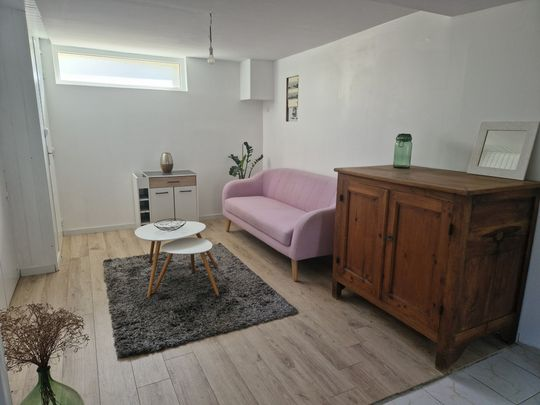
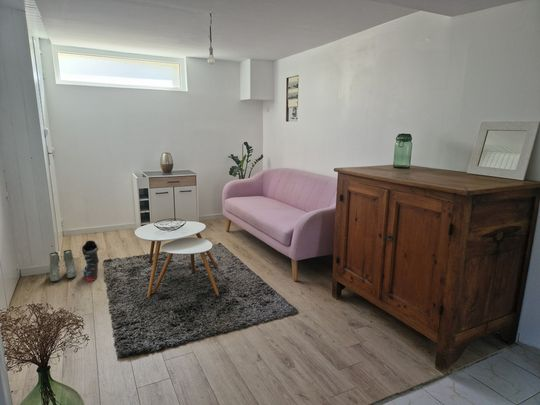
+ ski boot (90, 259)
+ boots (60, 263)
